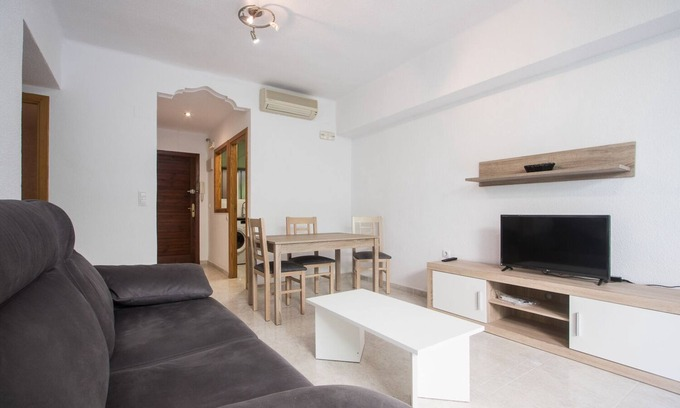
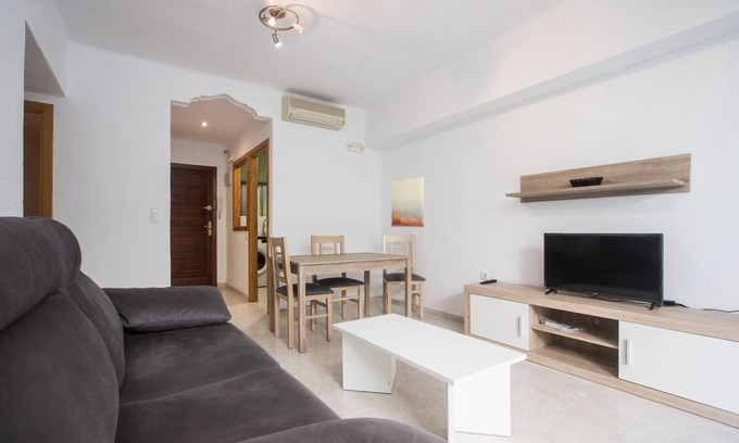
+ wall art (406, 203)
